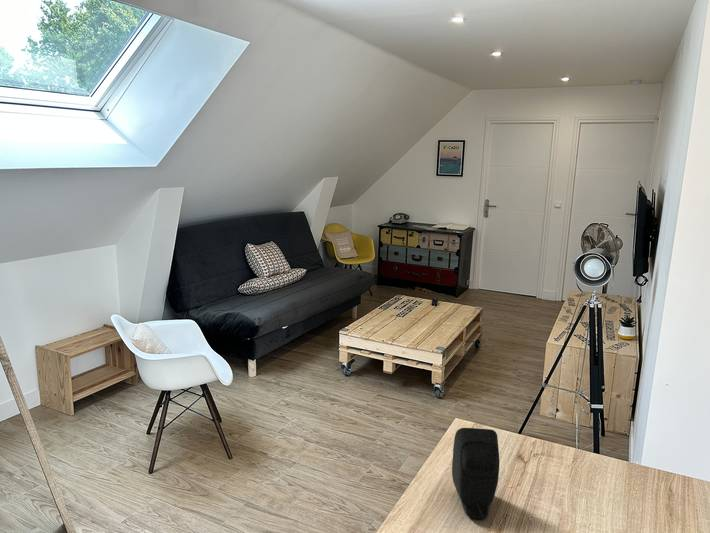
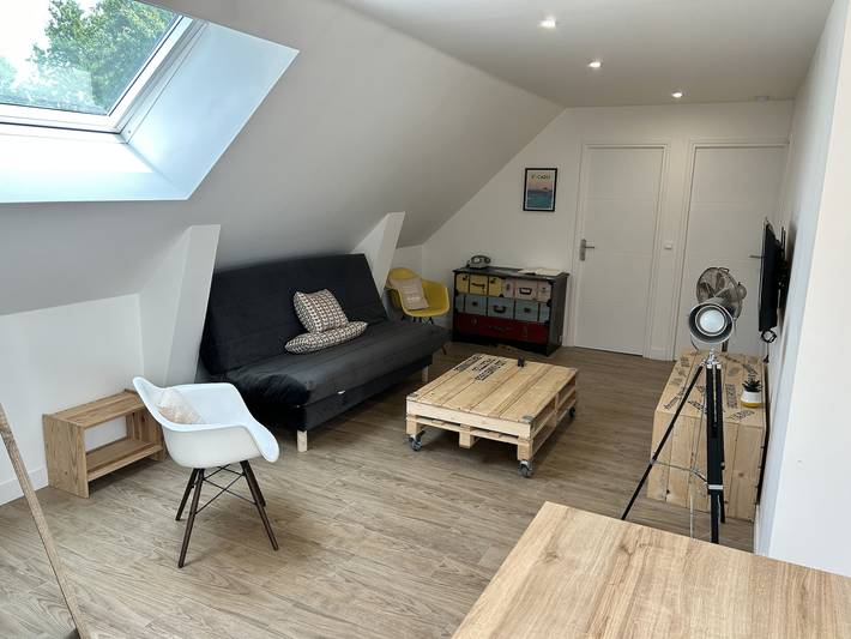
- speaker (476, 470)
